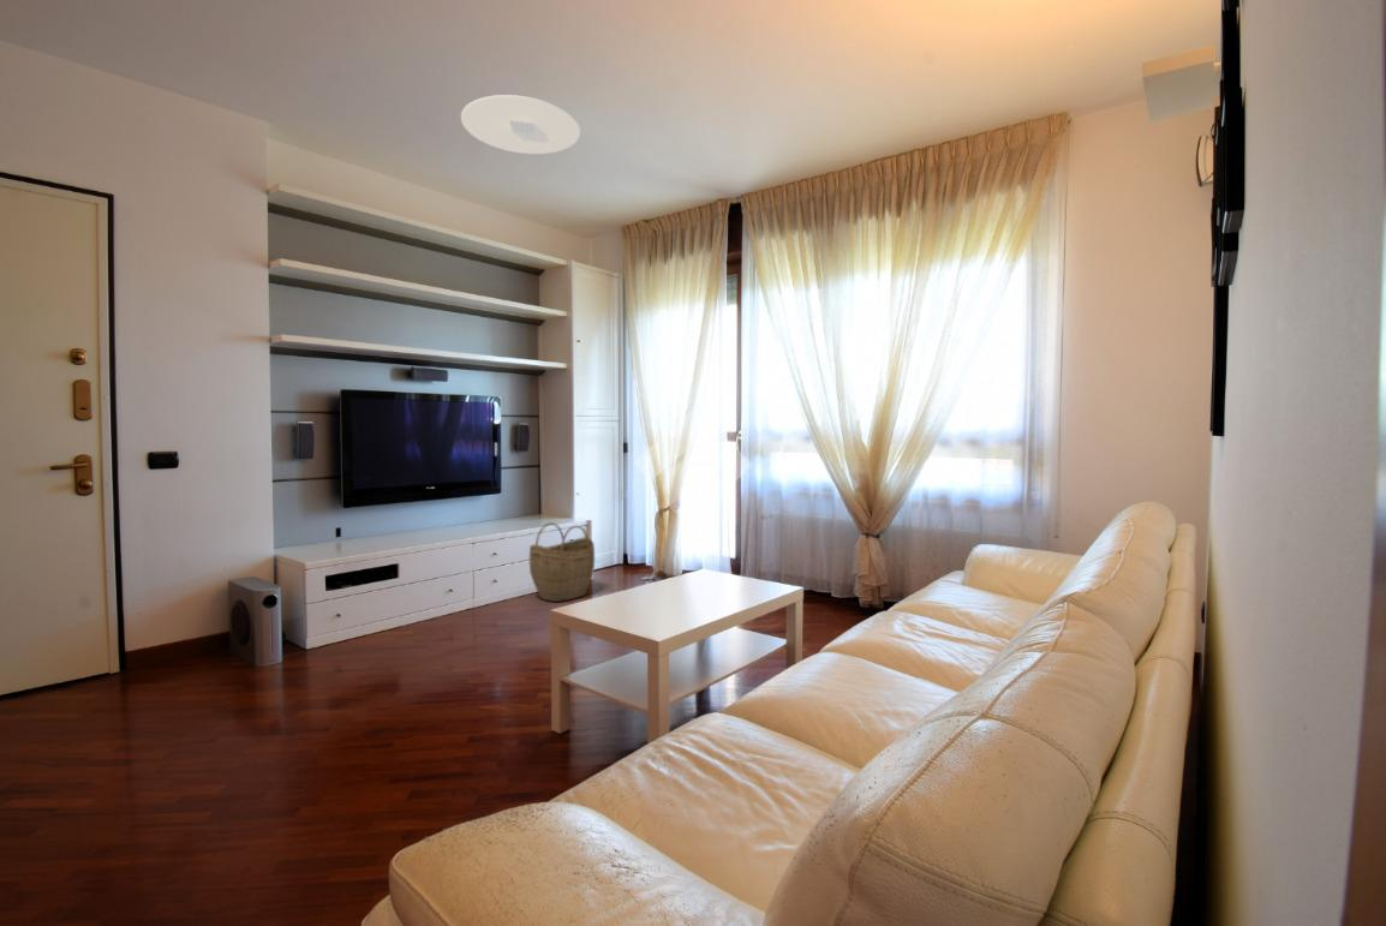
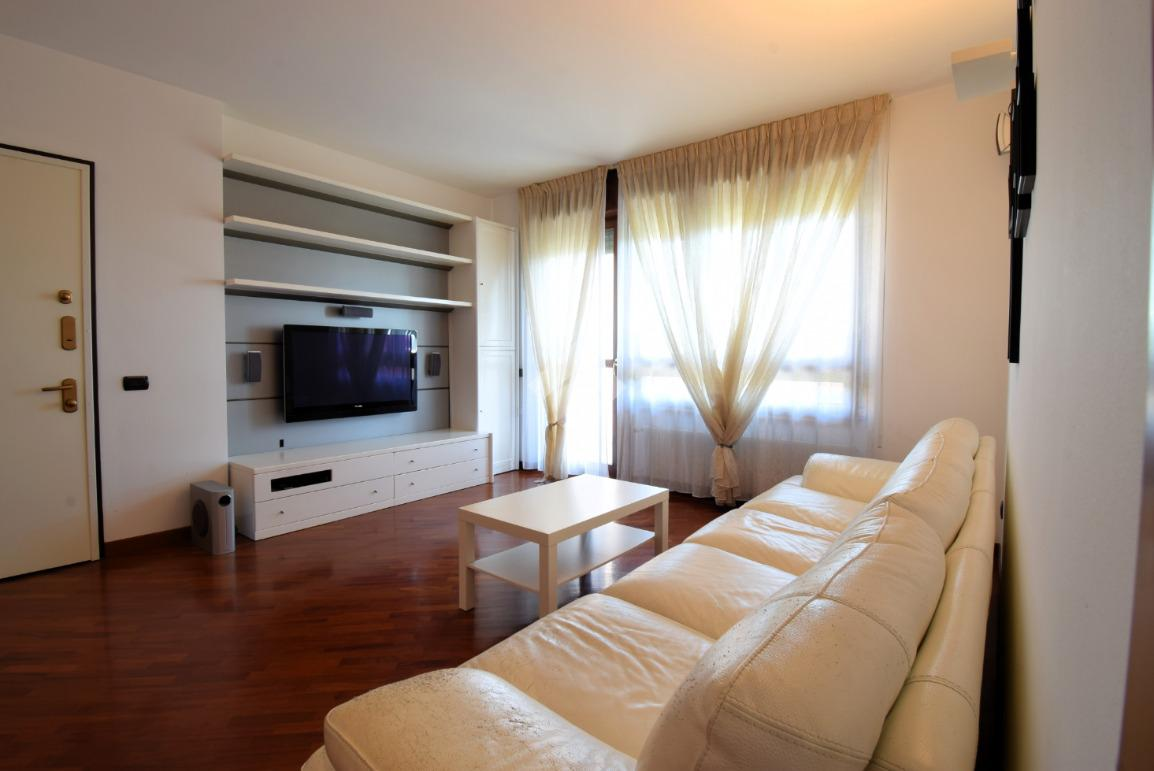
- ceiling light (521, 121)
- woven basket (562, 560)
